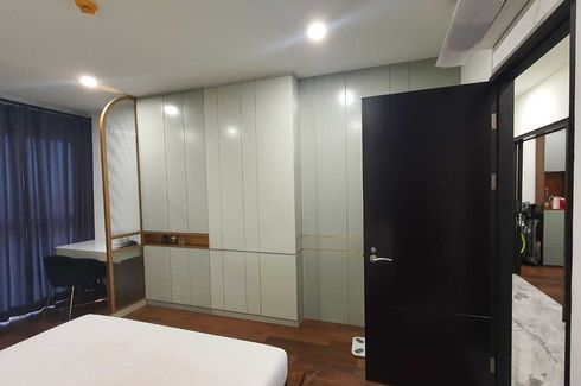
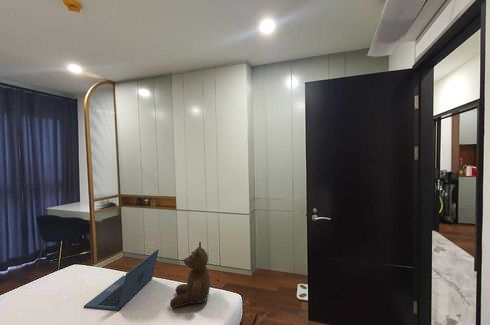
+ laptop (125, 276)
+ teddy bear (190, 272)
